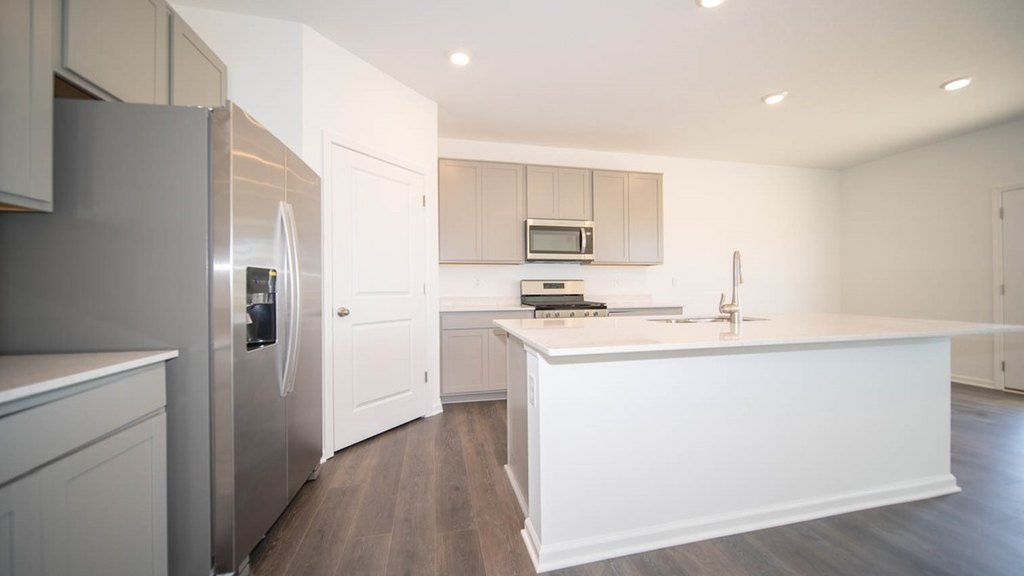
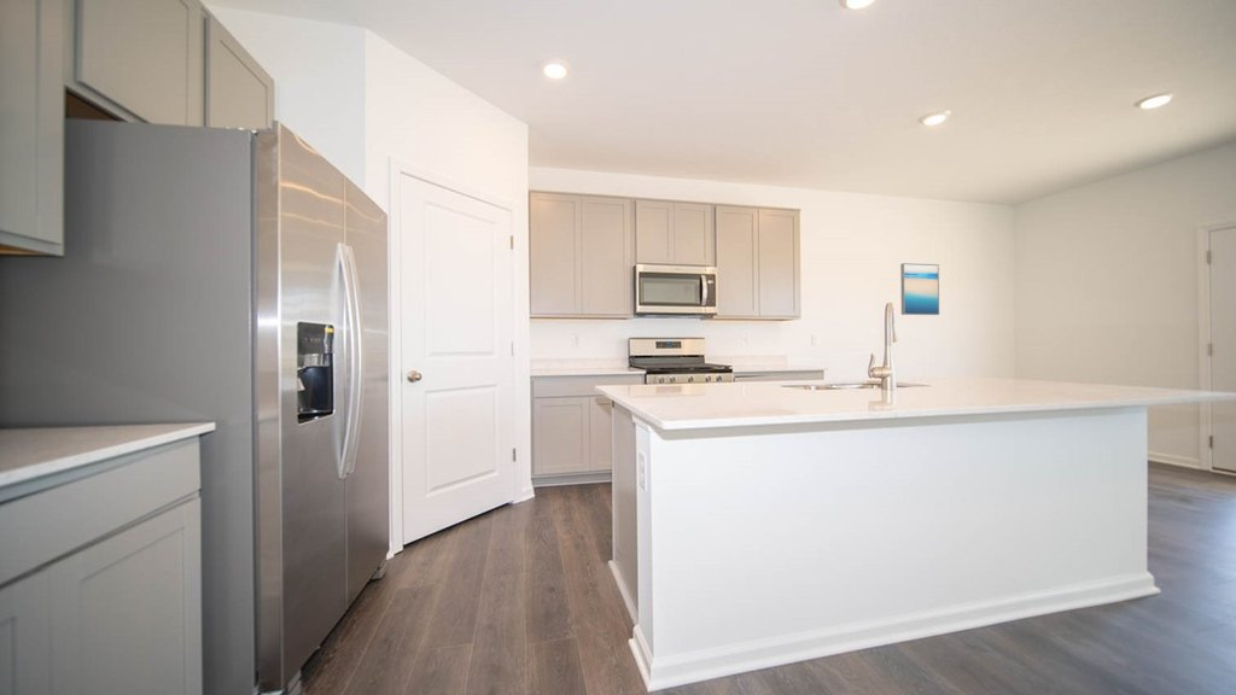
+ wall art (920, 288)
